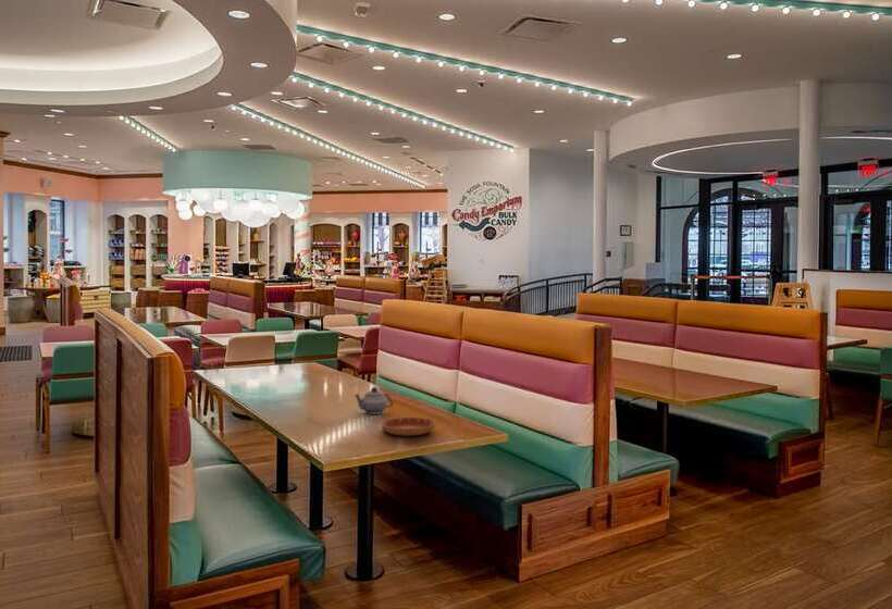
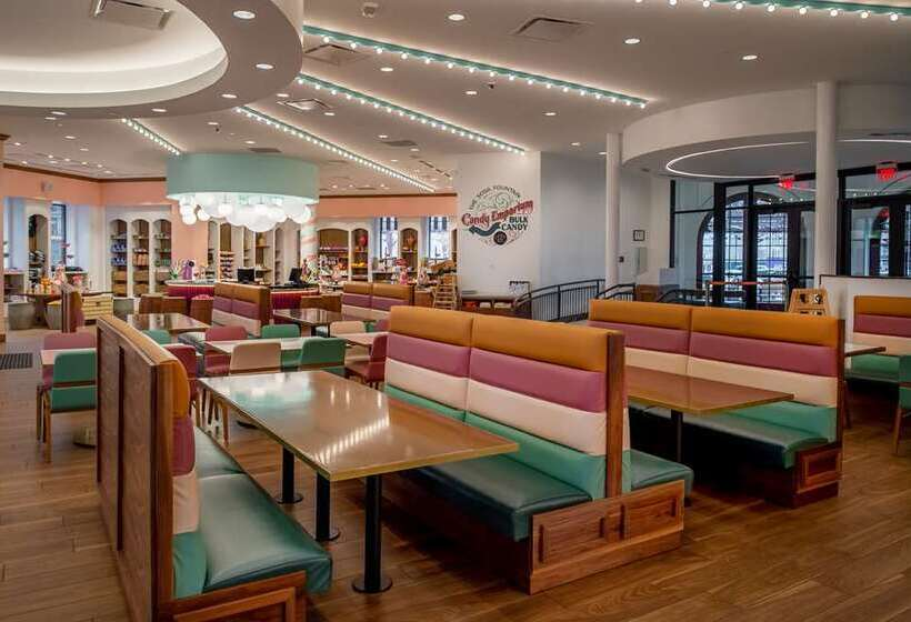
- teapot (373, 399)
- saucer (408, 426)
